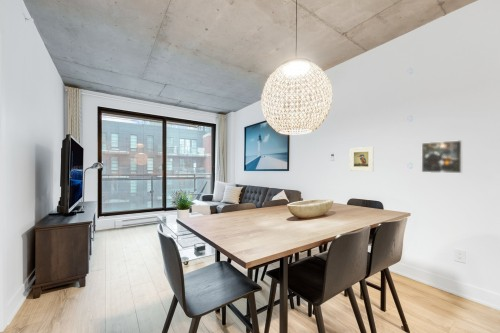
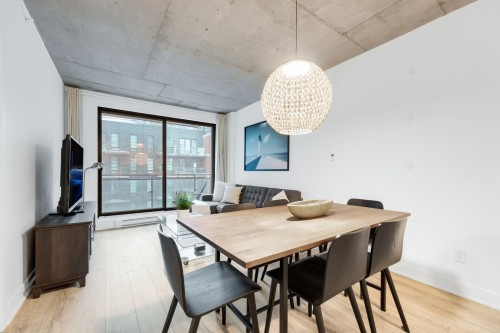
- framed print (361, 159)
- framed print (440, 157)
